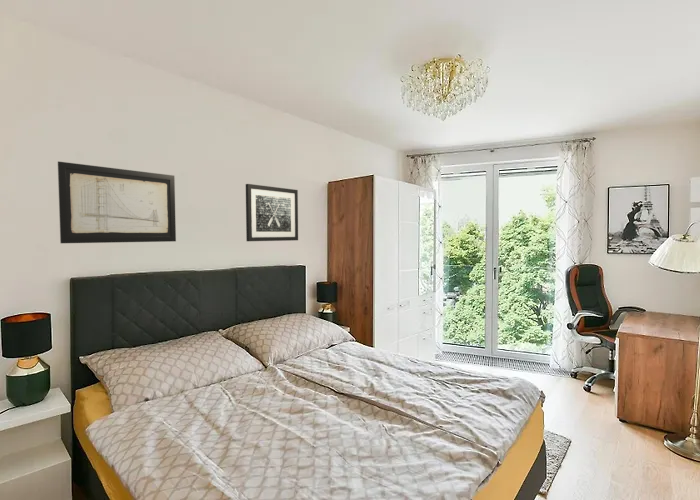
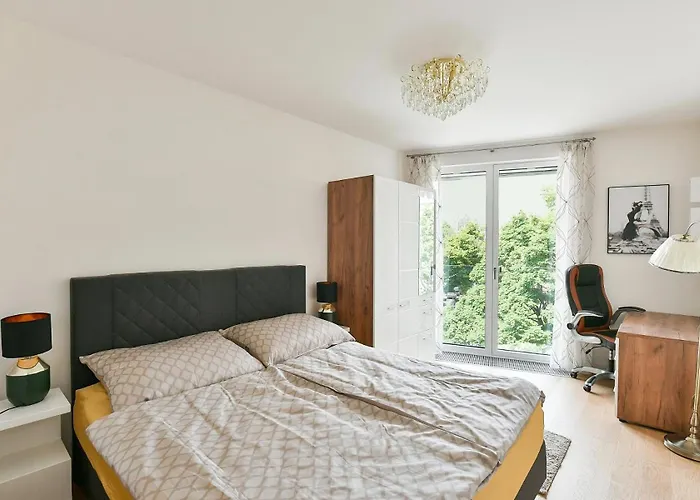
- wall art (273, 214)
- wall art (123, 205)
